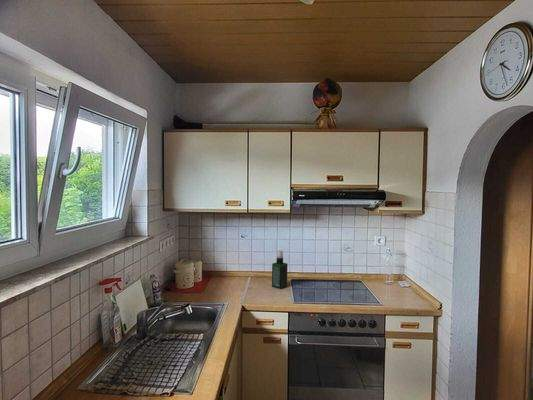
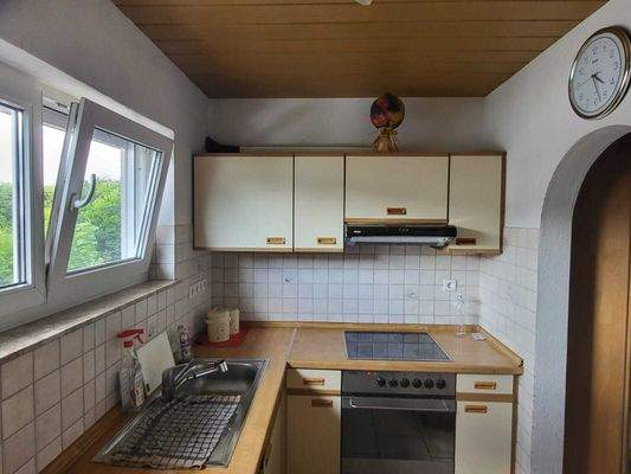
- spray bottle (279, 268)
